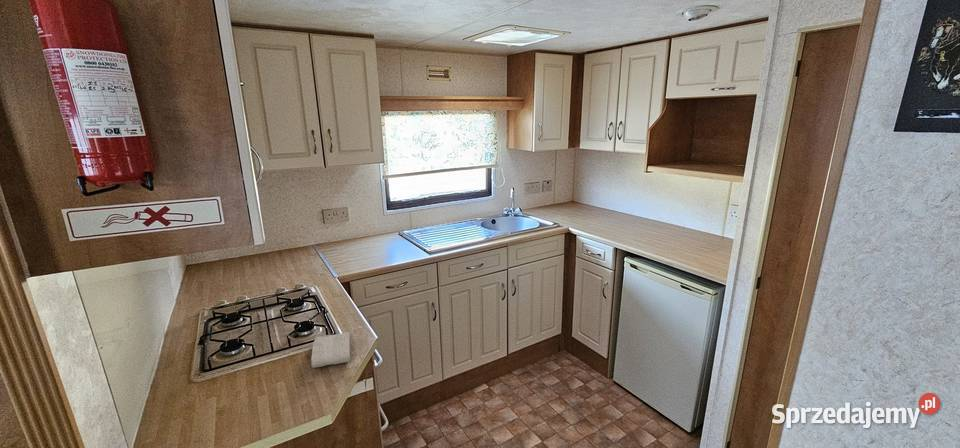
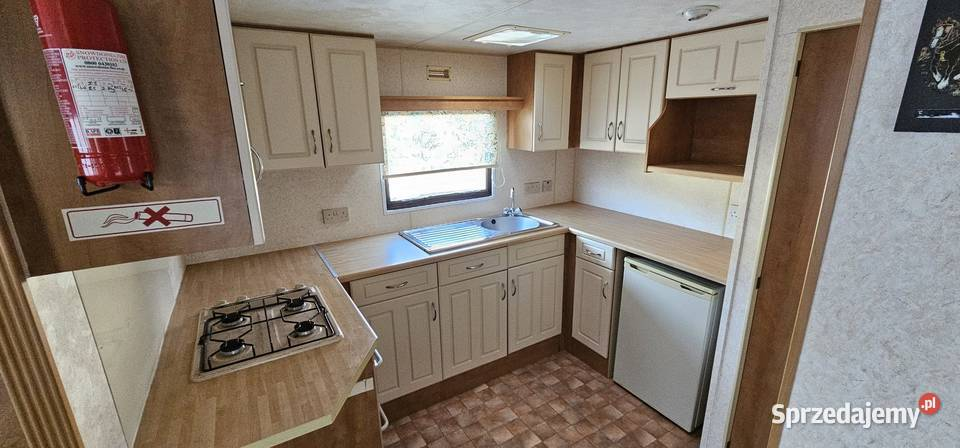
- washcloth (331, 348)
